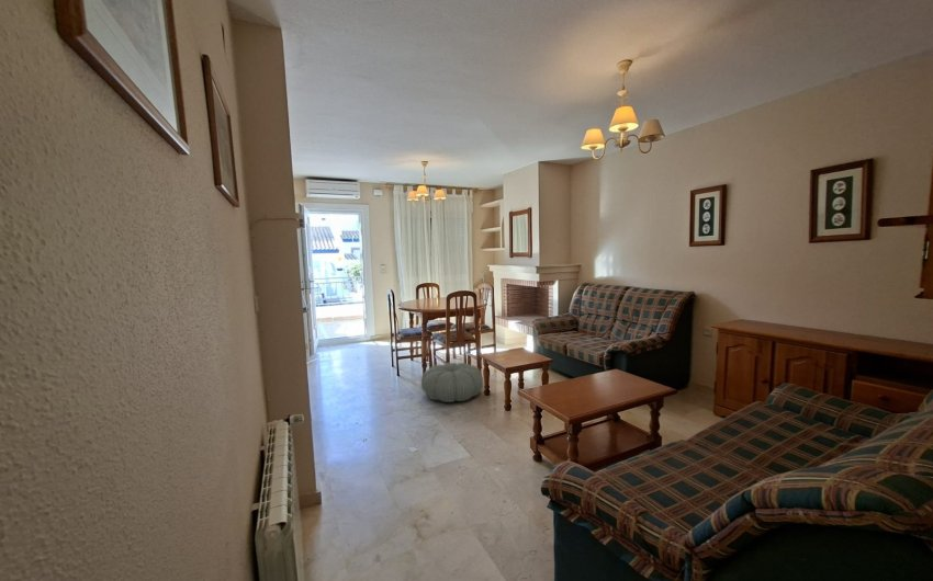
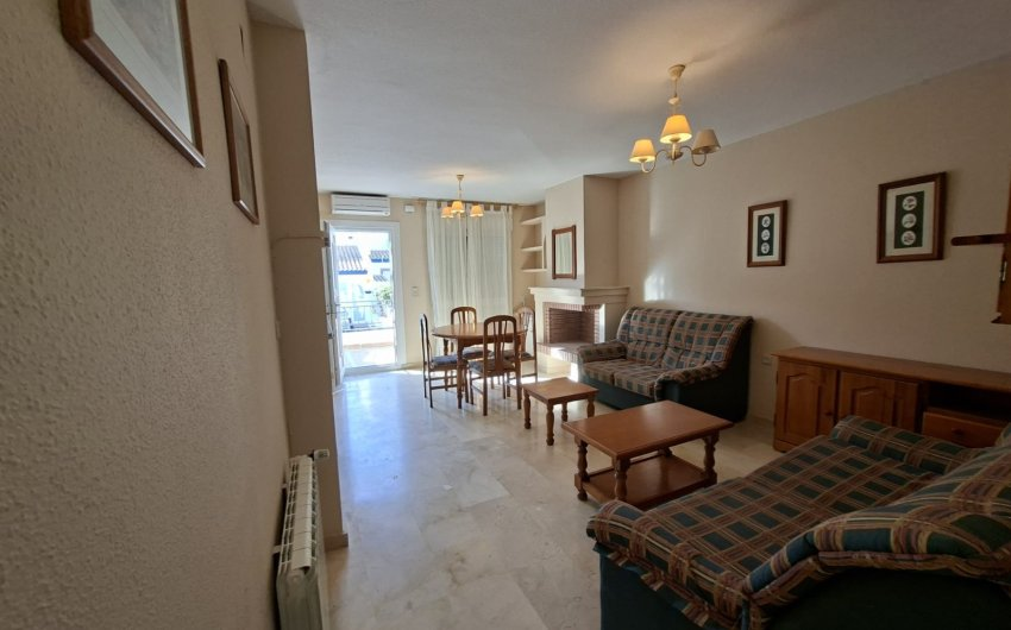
- pouf (452, 380)
